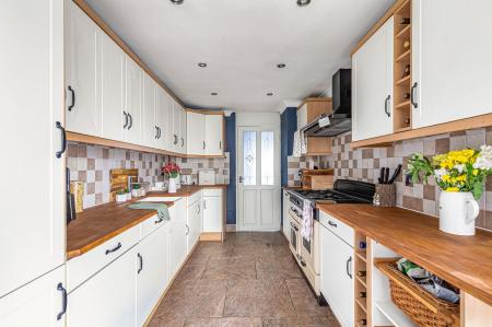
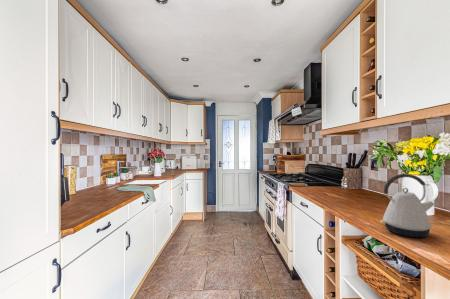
+ kettle (407, 203)
